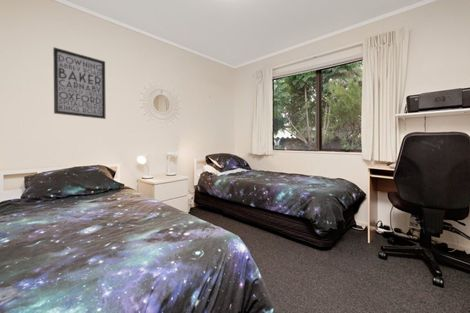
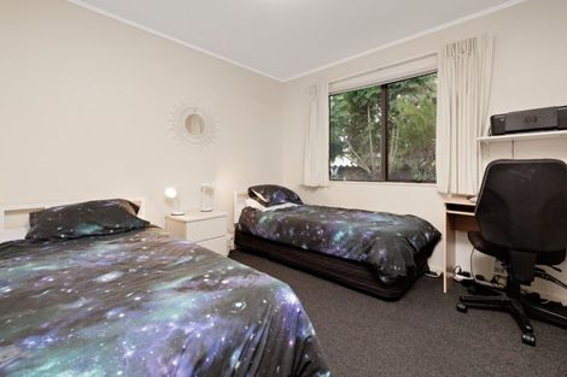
- wall art (81, 85)
